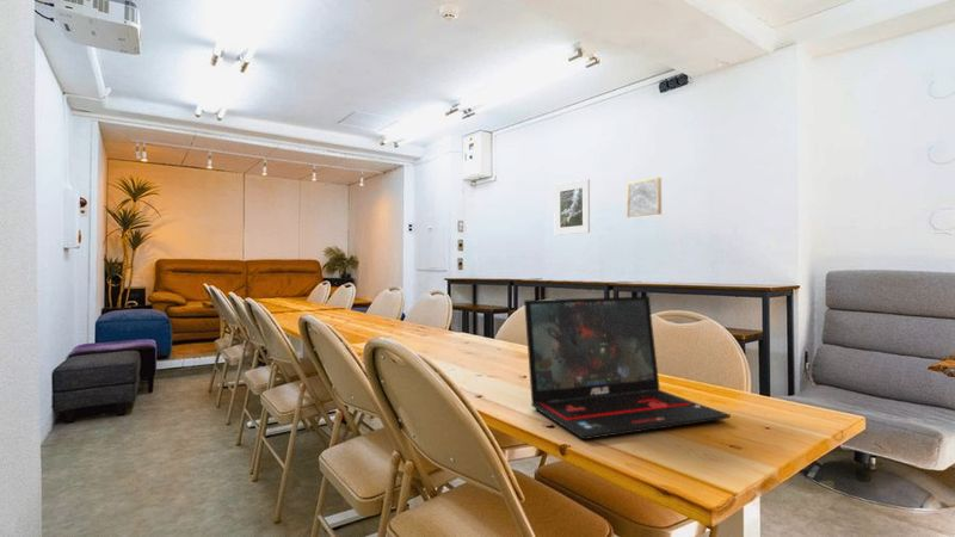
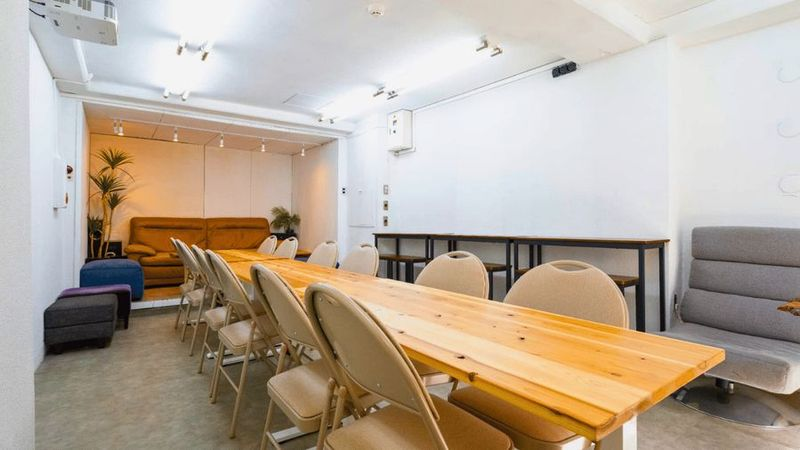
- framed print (571, 208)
- laptop (621, 357)
- wall art (643, 198)
